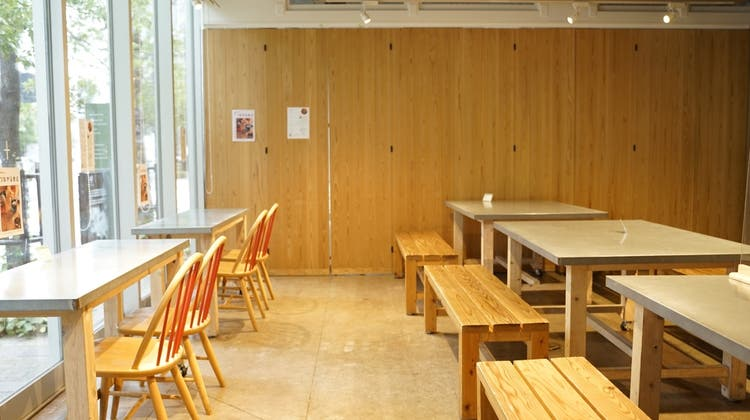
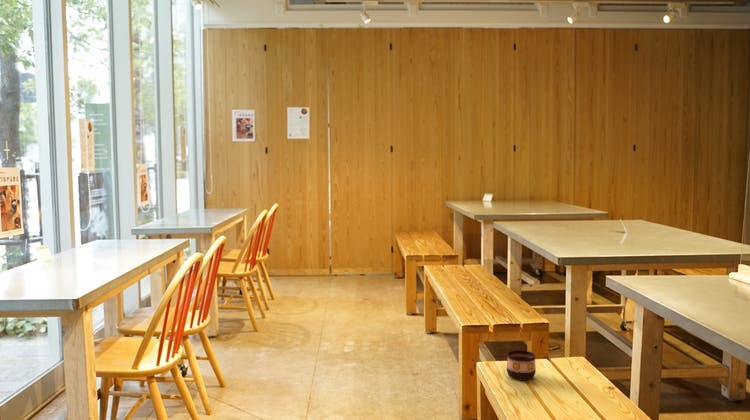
+ cup (521, 364)
